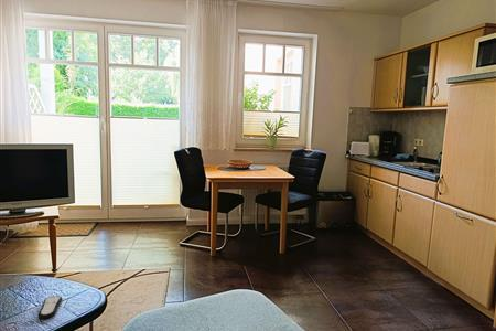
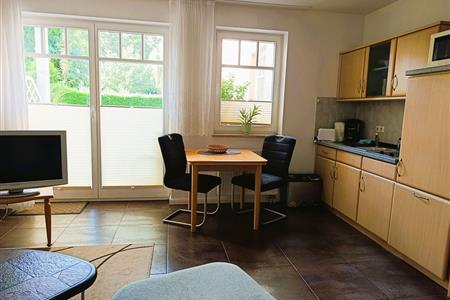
- remote control (50, 307)
